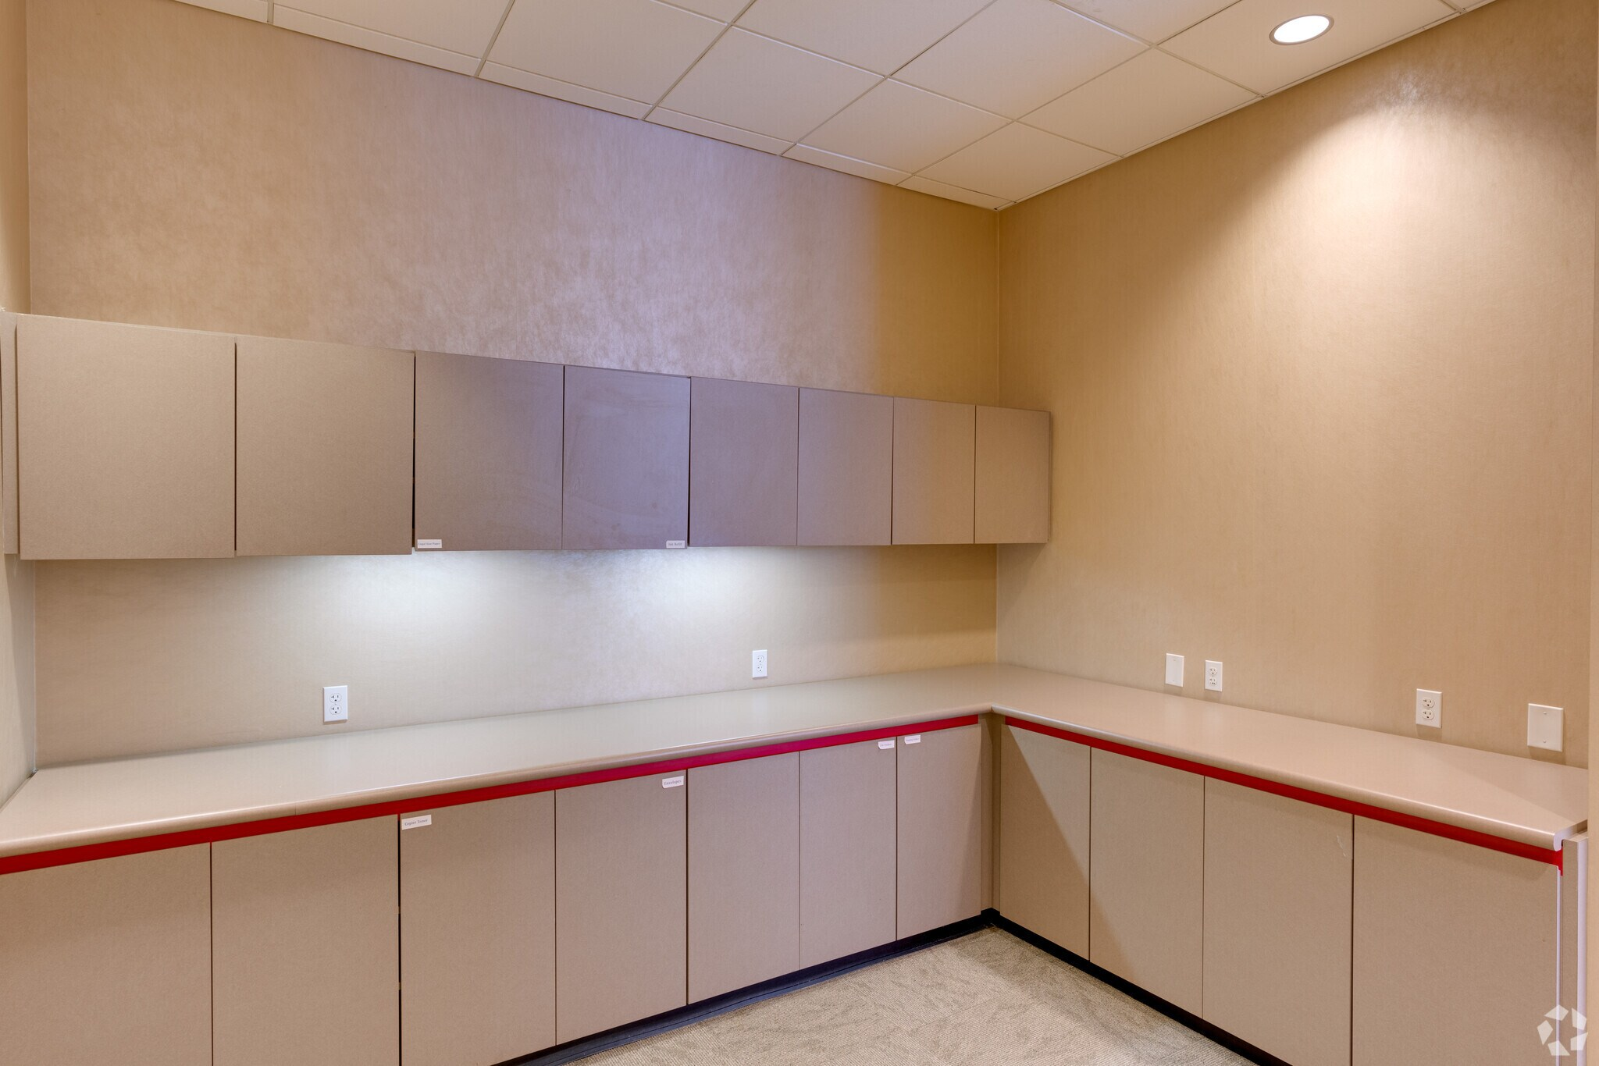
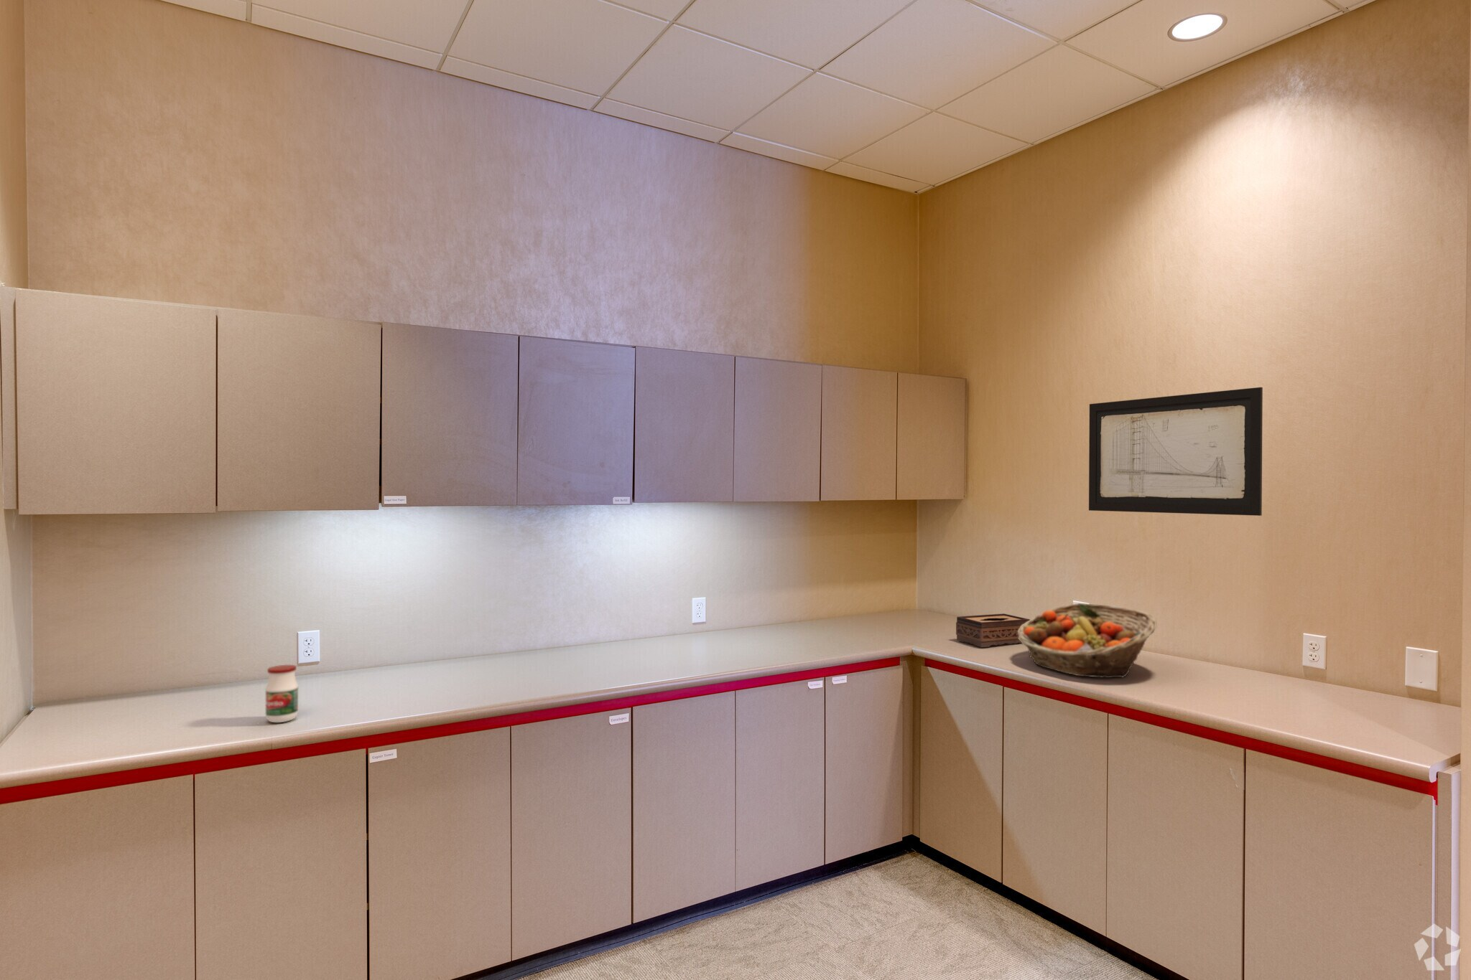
+ tissue box (993, 629)
+ fruit basket (1084, 638)
+ wall art (1167, 454)
+ jar (281, 693)
